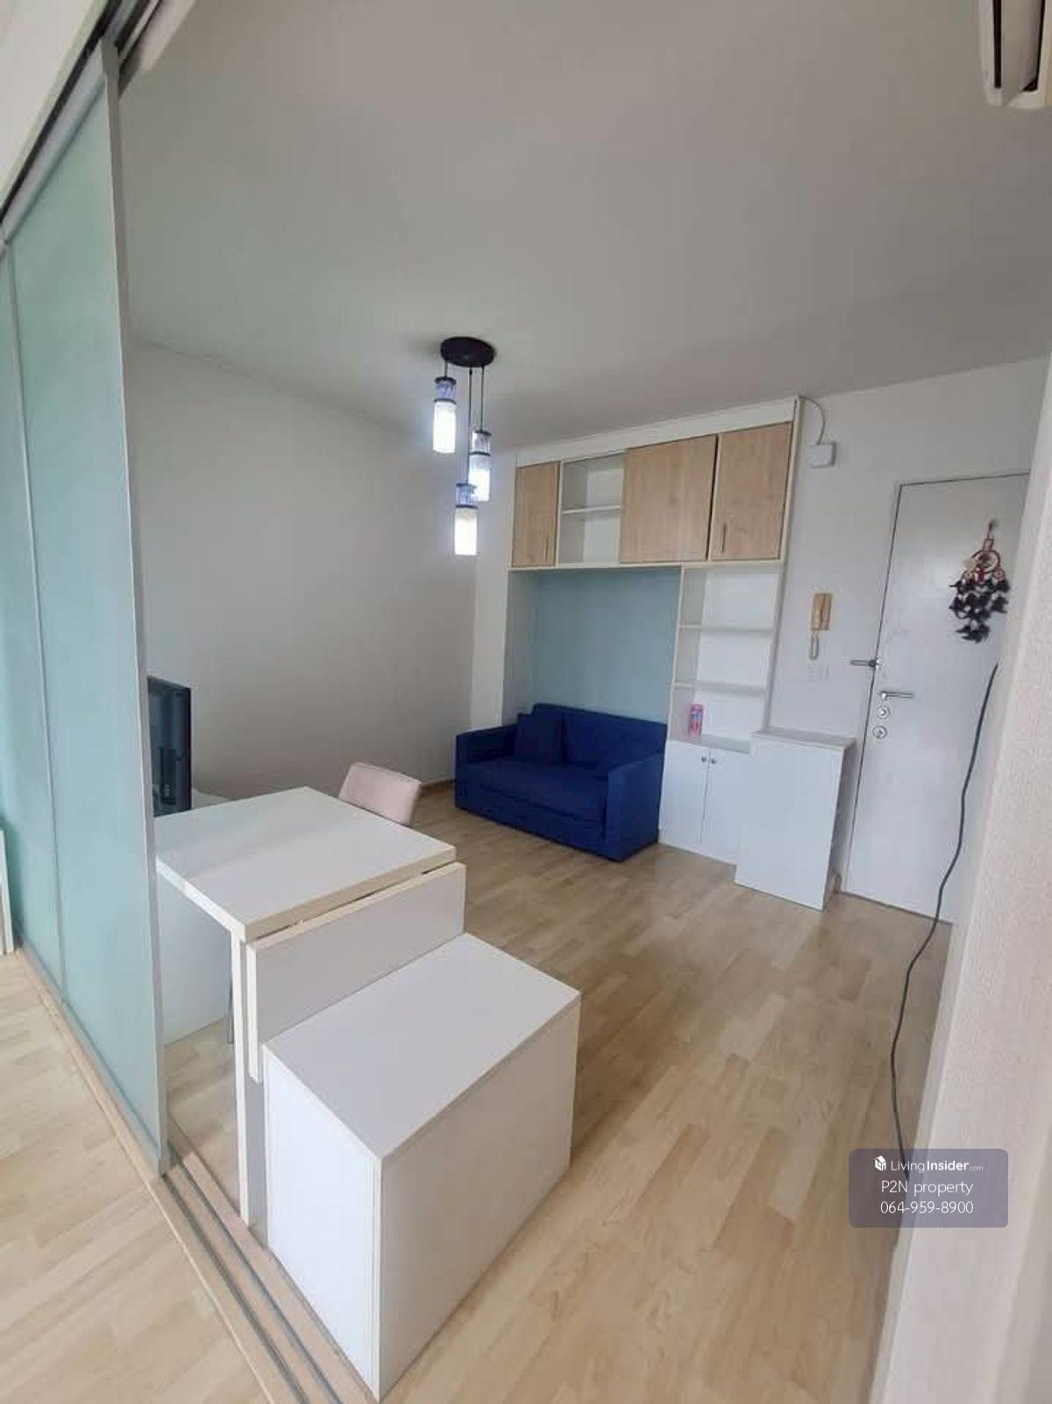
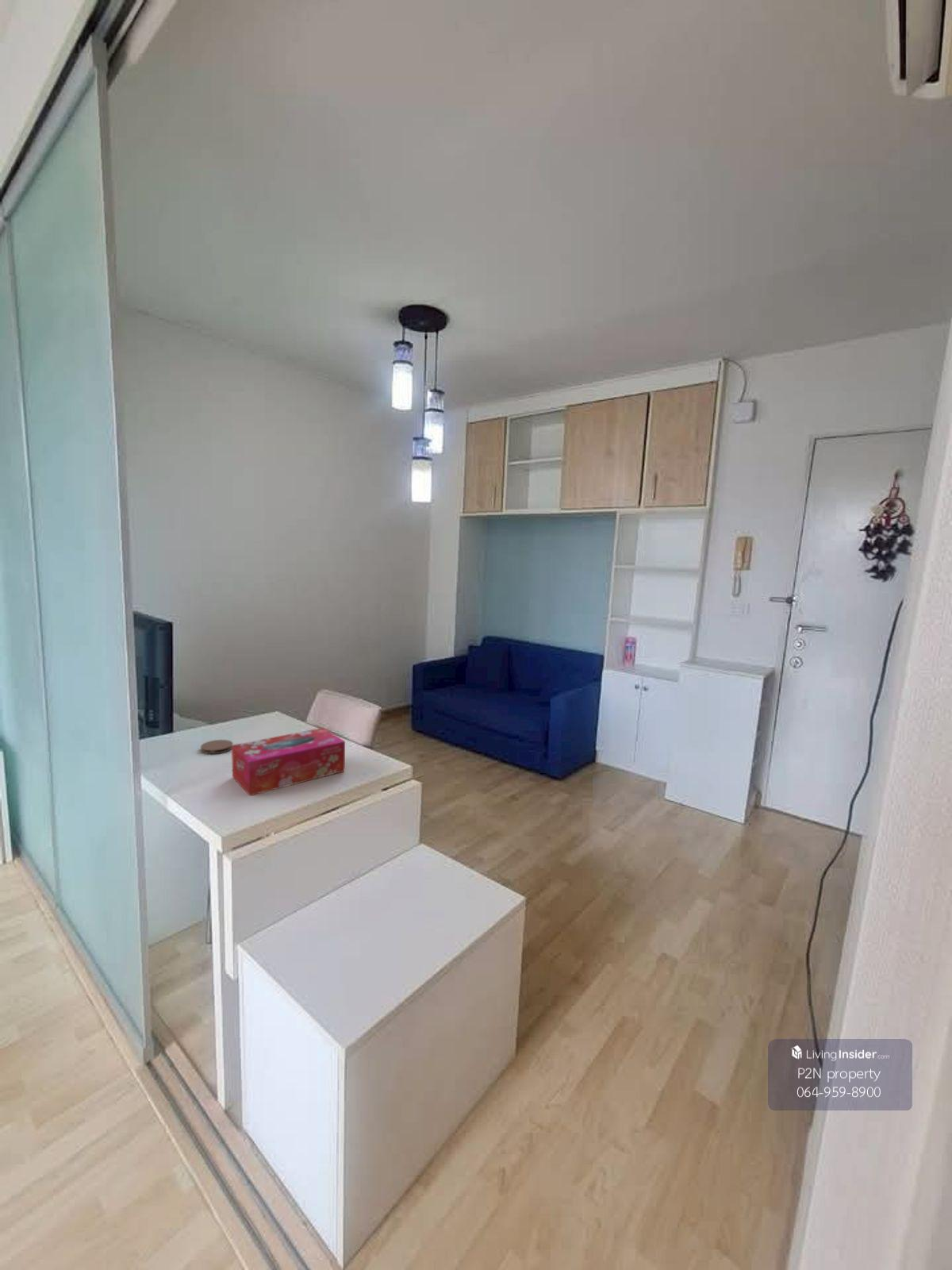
+ tissue box (290, 758)
+ coaster (217, 746)
